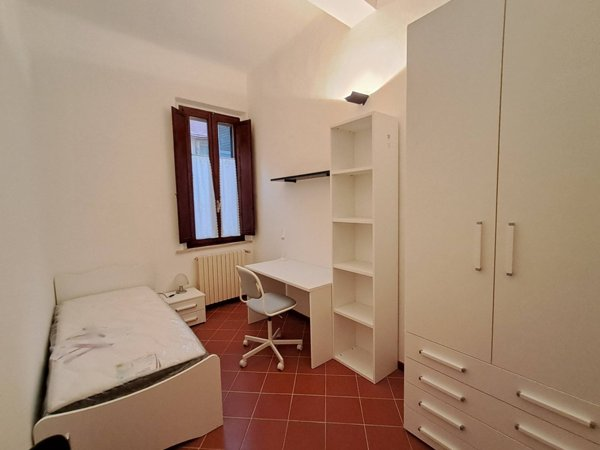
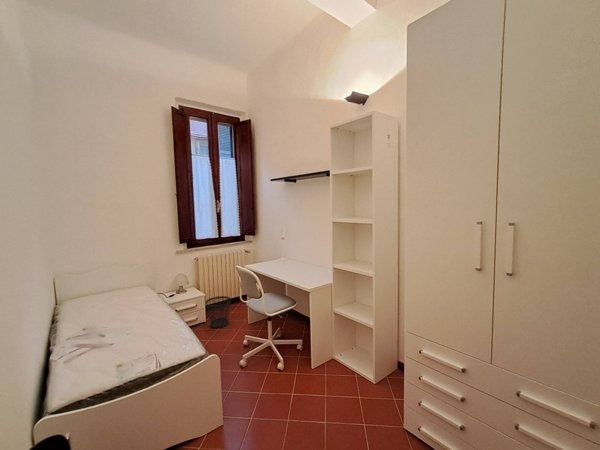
+ wastebasket (219, 312)
